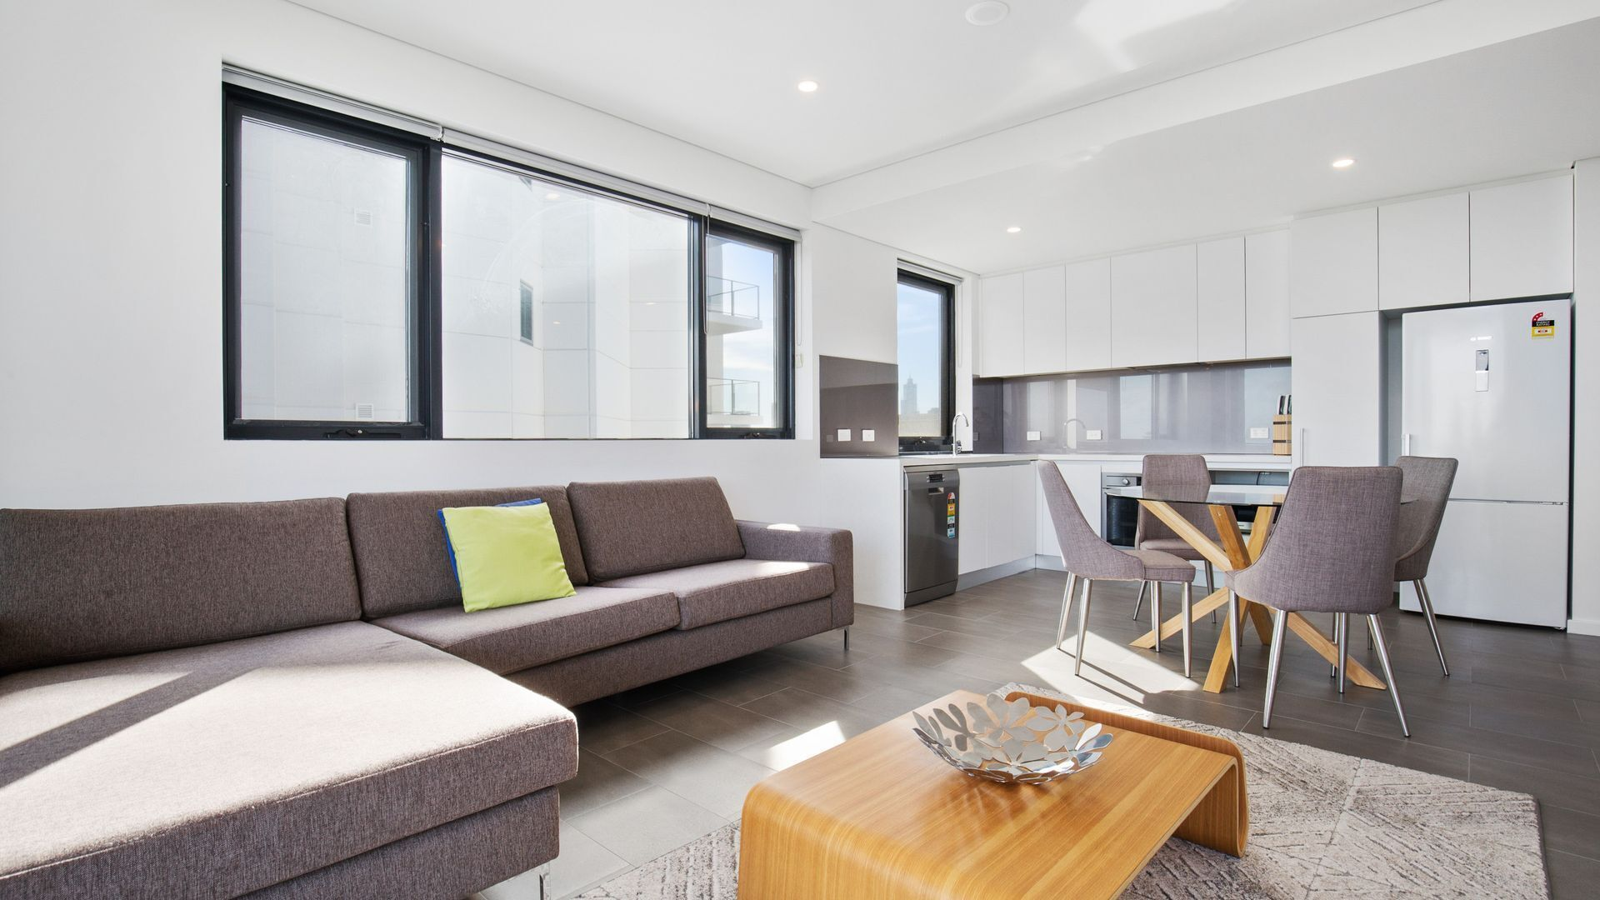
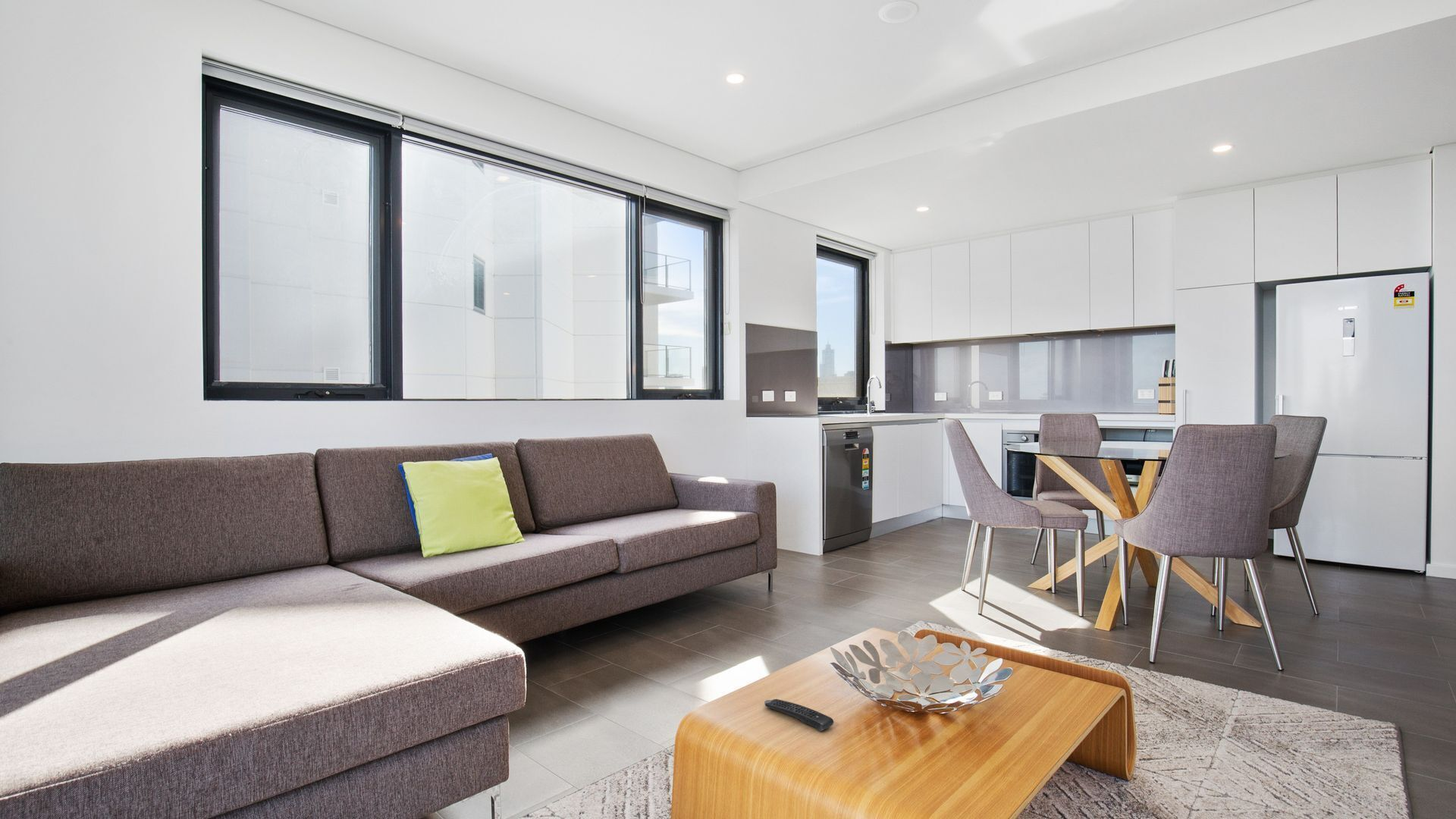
+ remote control (795, 712)
